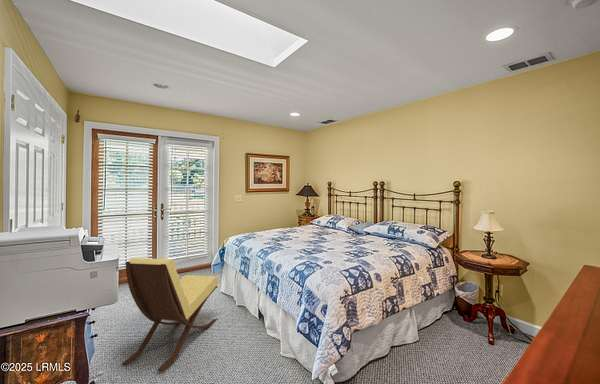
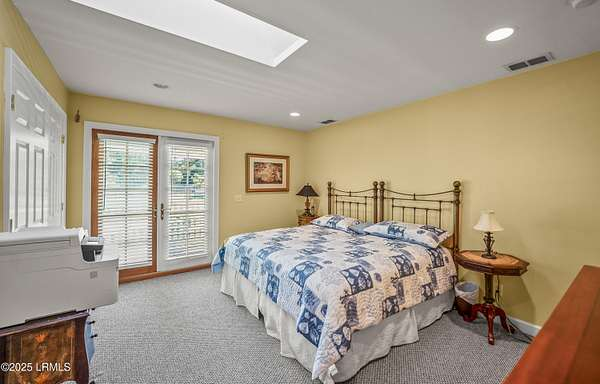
- lounge chair (178, 294)
